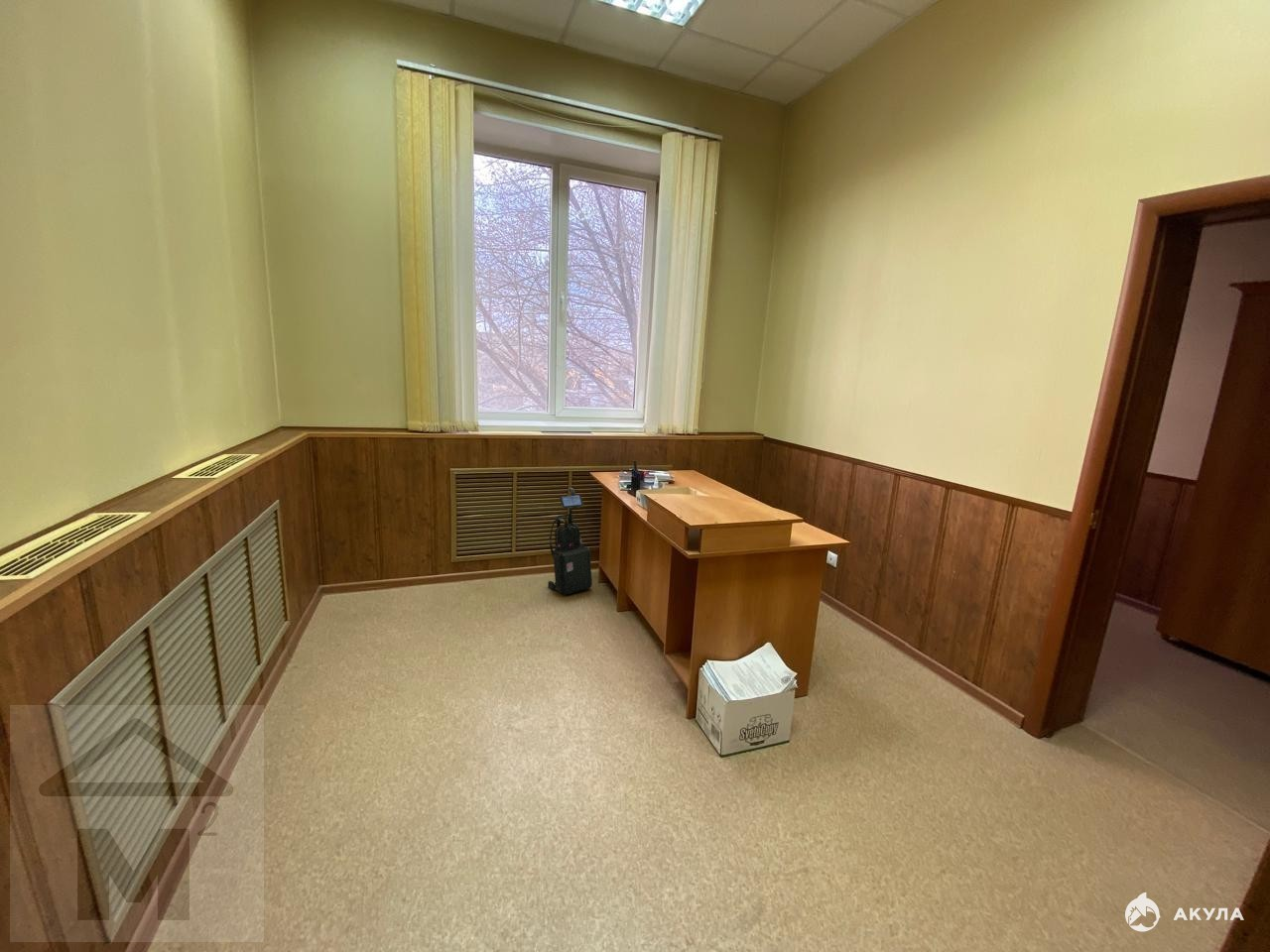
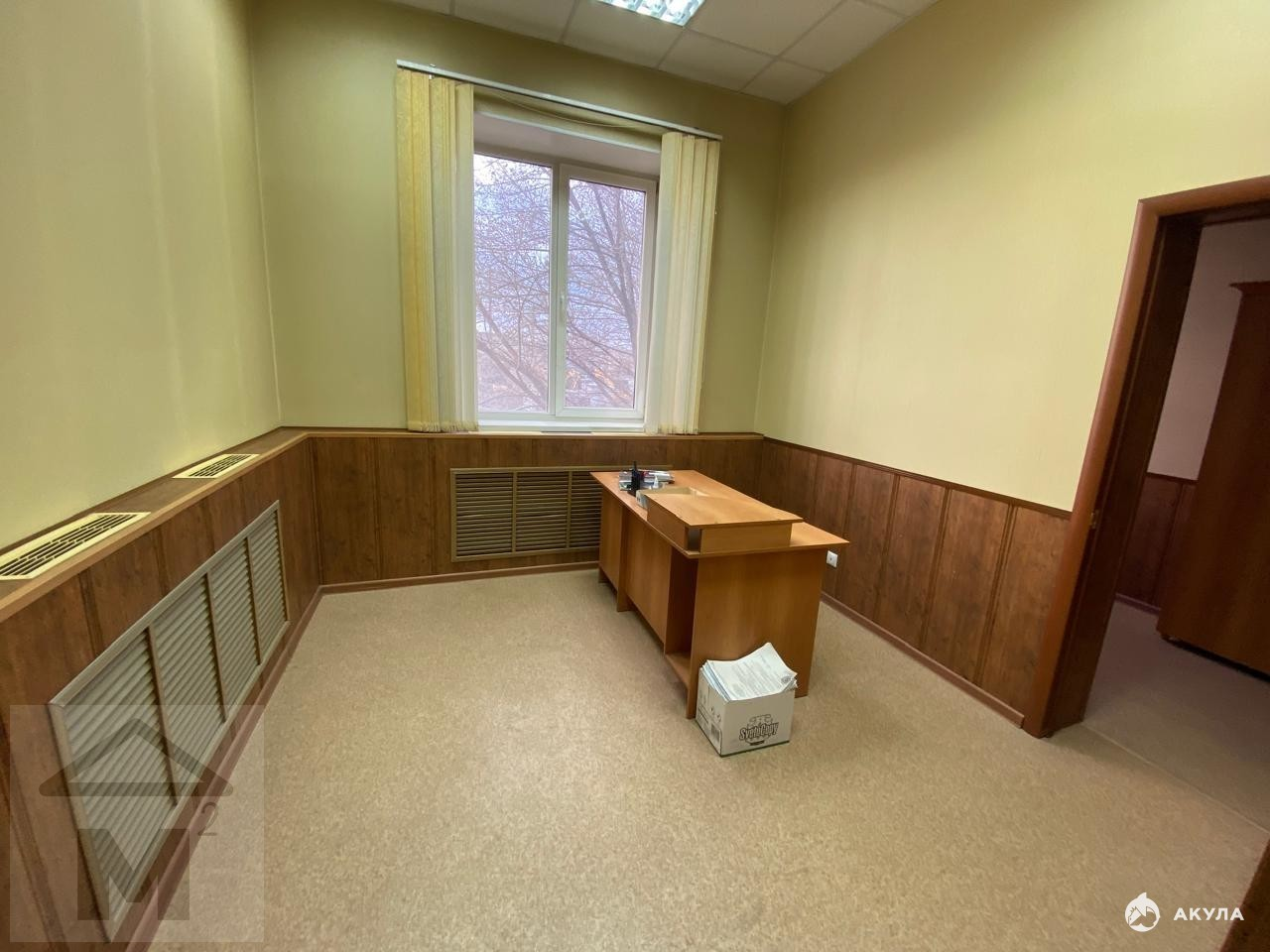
- vacuum cleaner (571, 539)
